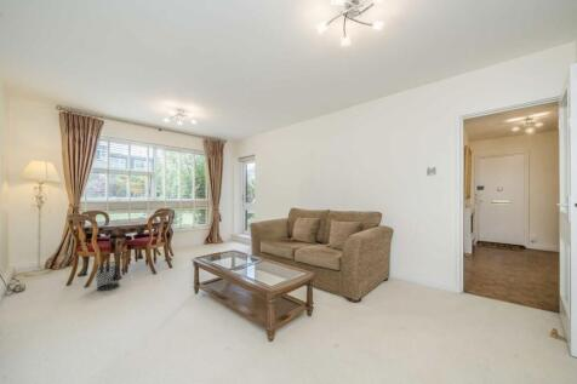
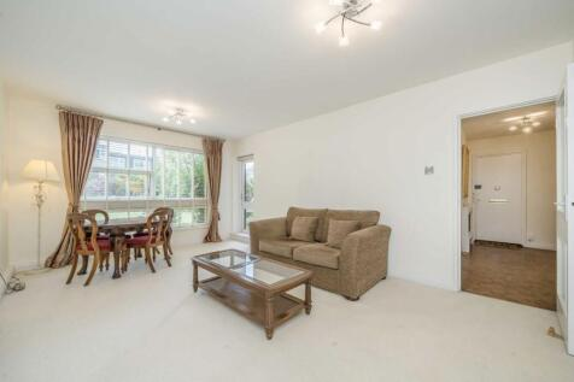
- waste bin (108, 275)
